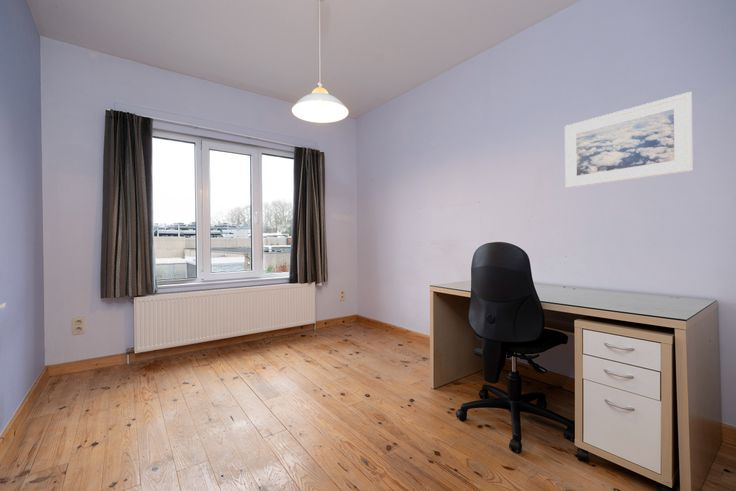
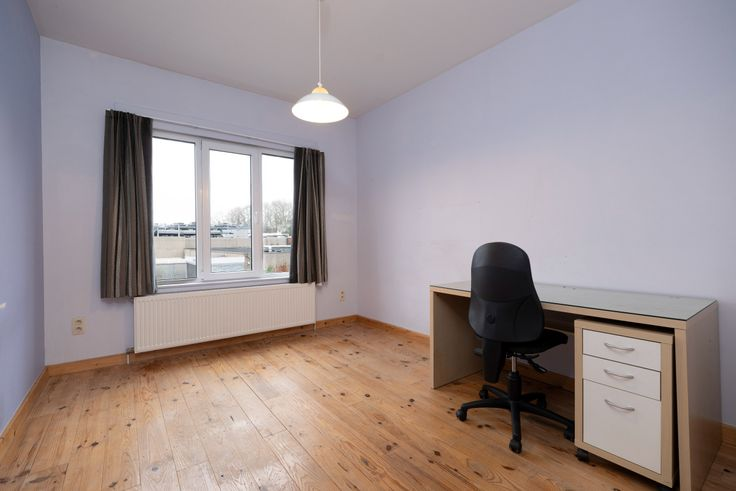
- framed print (620, 145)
